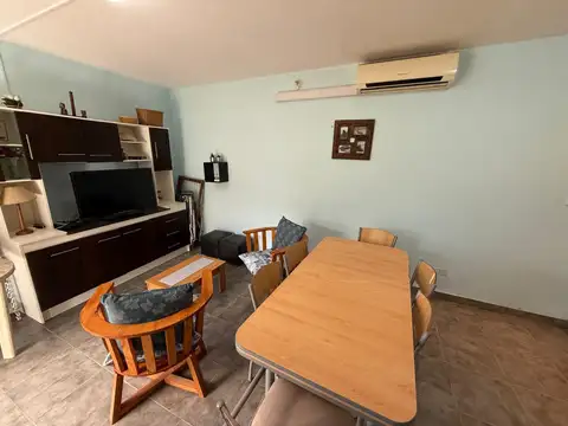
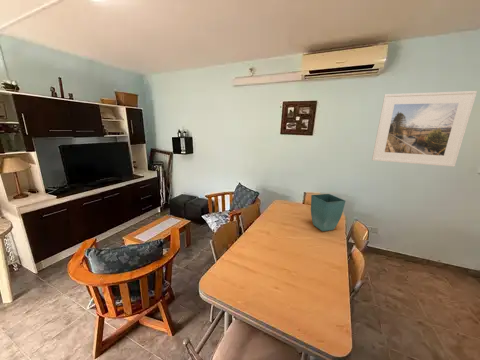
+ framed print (418, 129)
+ flower pot (325, 212)
